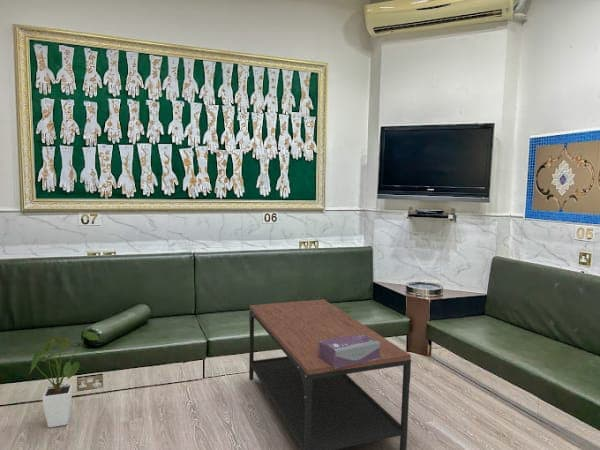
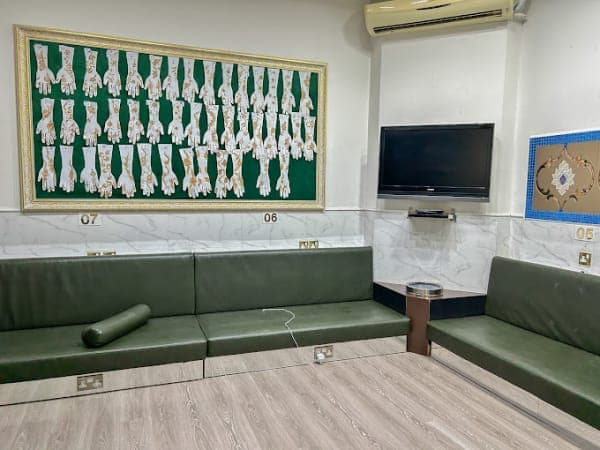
- tissue box (348, 349)
- coffee table (316, 369)
- house plant (62, 380)
